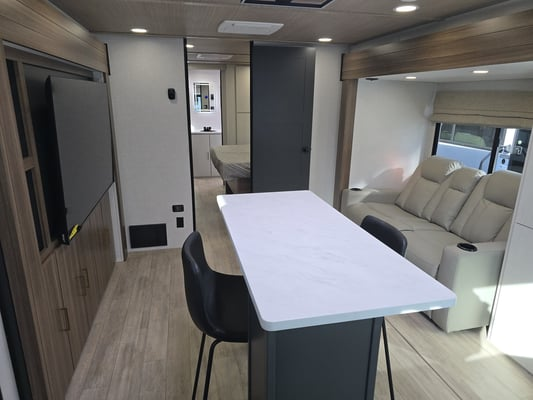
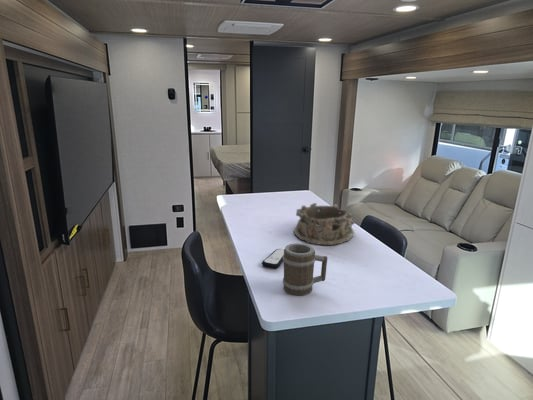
+ remote control (276, 257)
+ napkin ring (324, 220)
+ barrel (304, 268)
